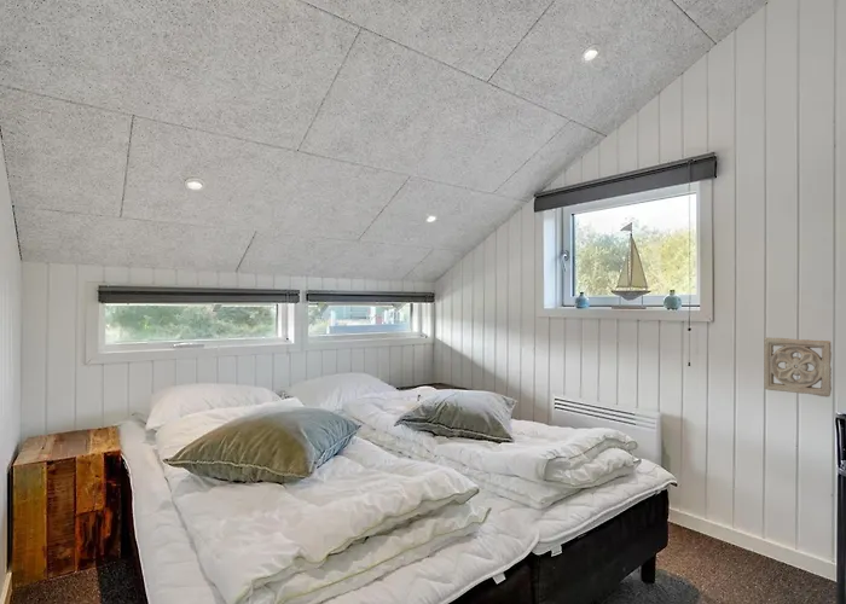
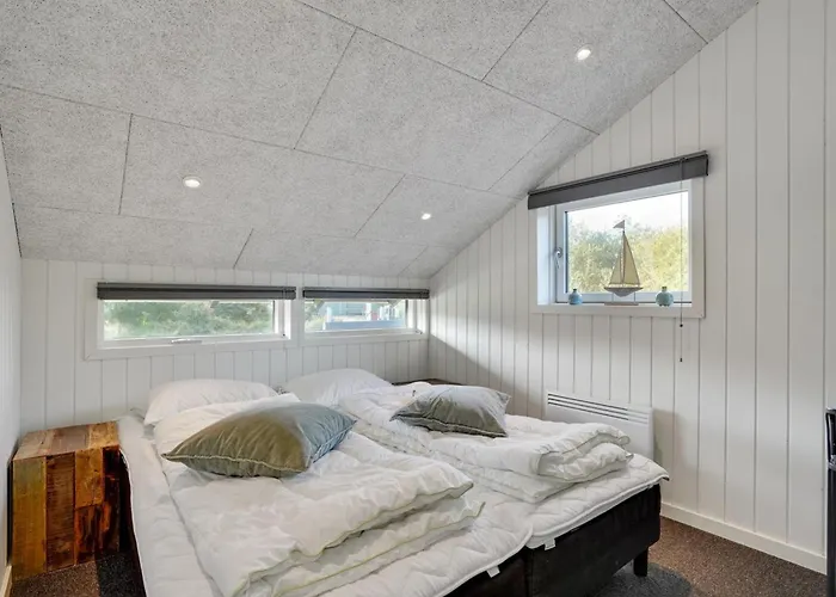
- wall ornament (795, 365)
